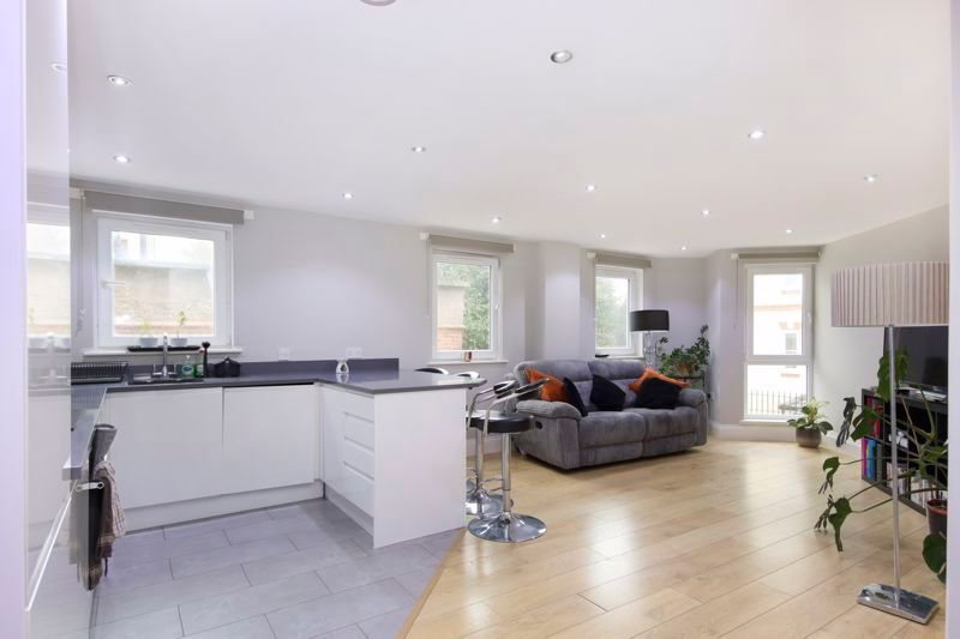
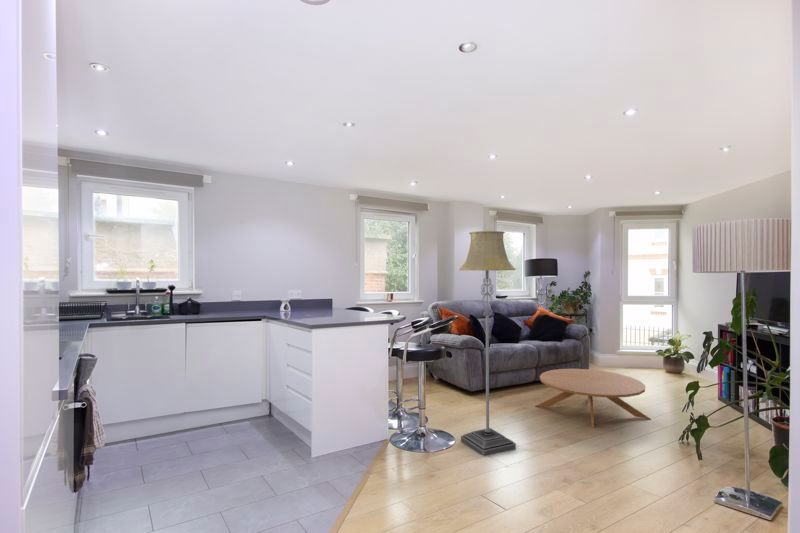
+ coffee table (590, 396)
+ floor lamp (487, 339)
